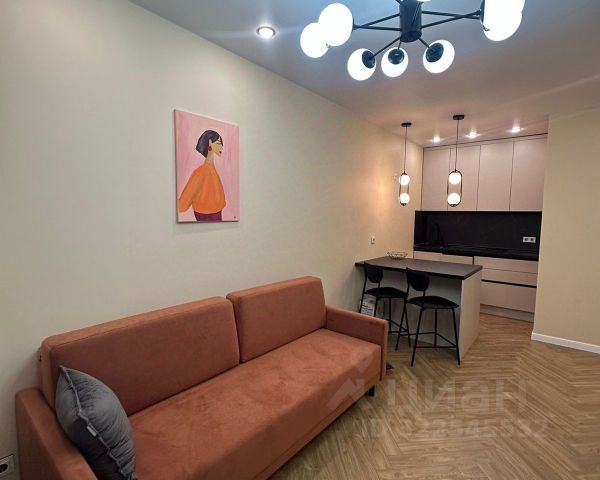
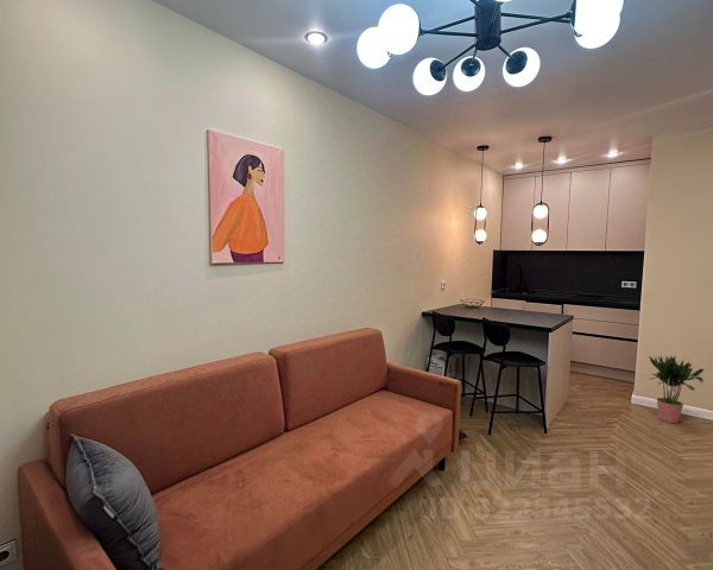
+ potted plant (674, 387)
